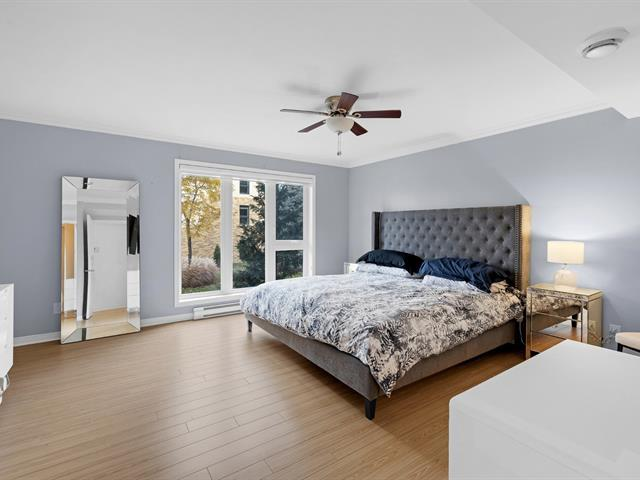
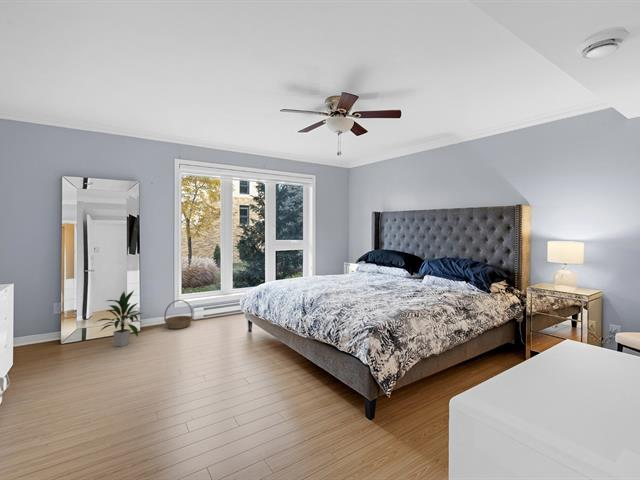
+ basket (178, 316)
+ indoor plant (122, 318)
